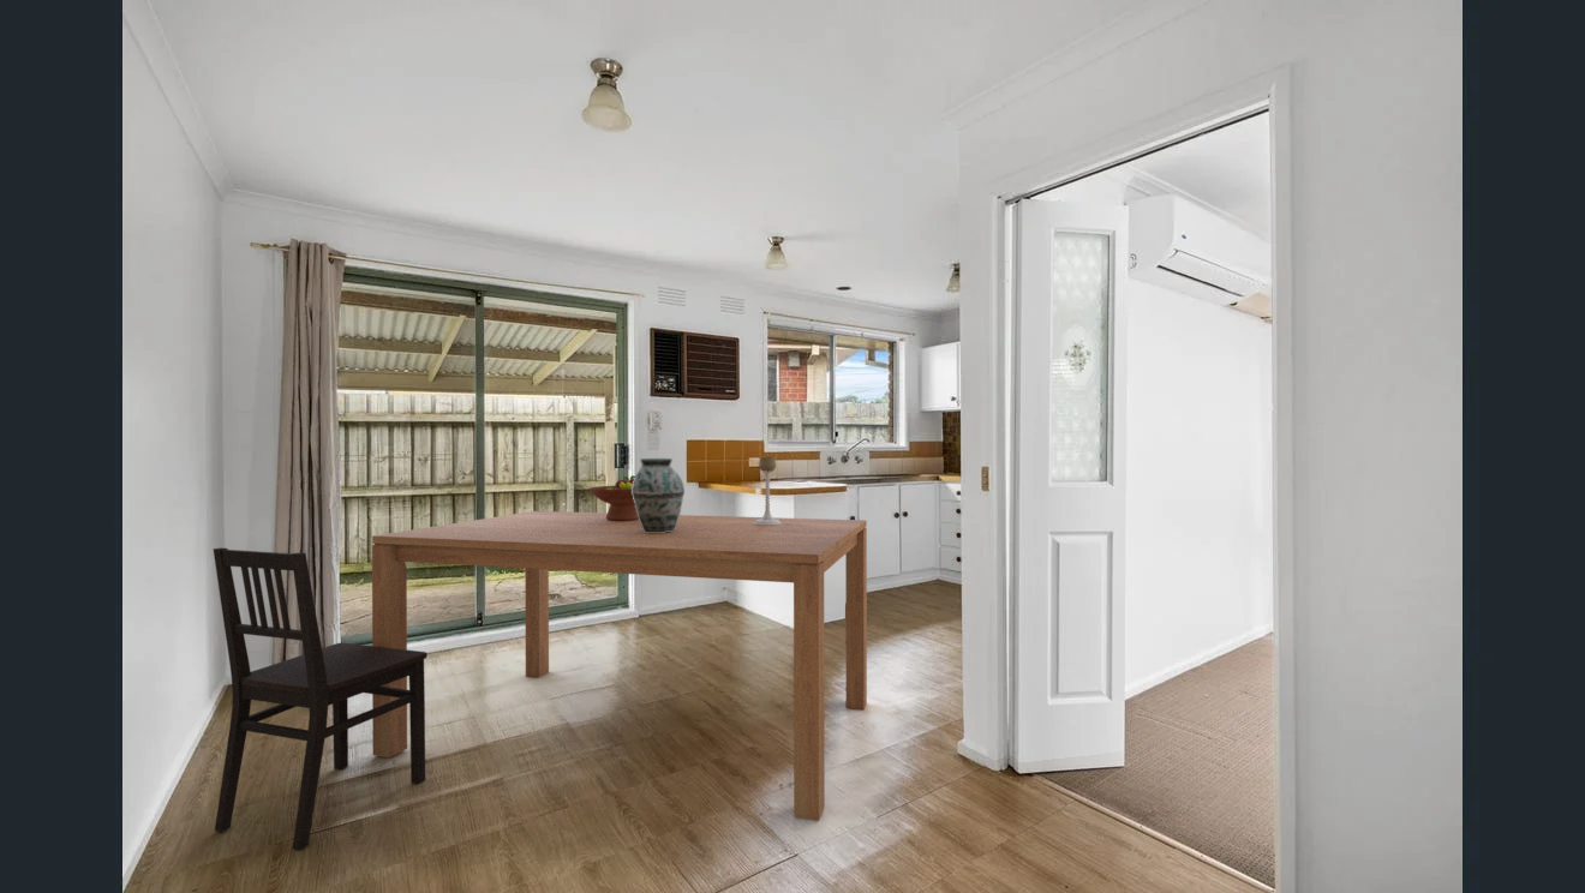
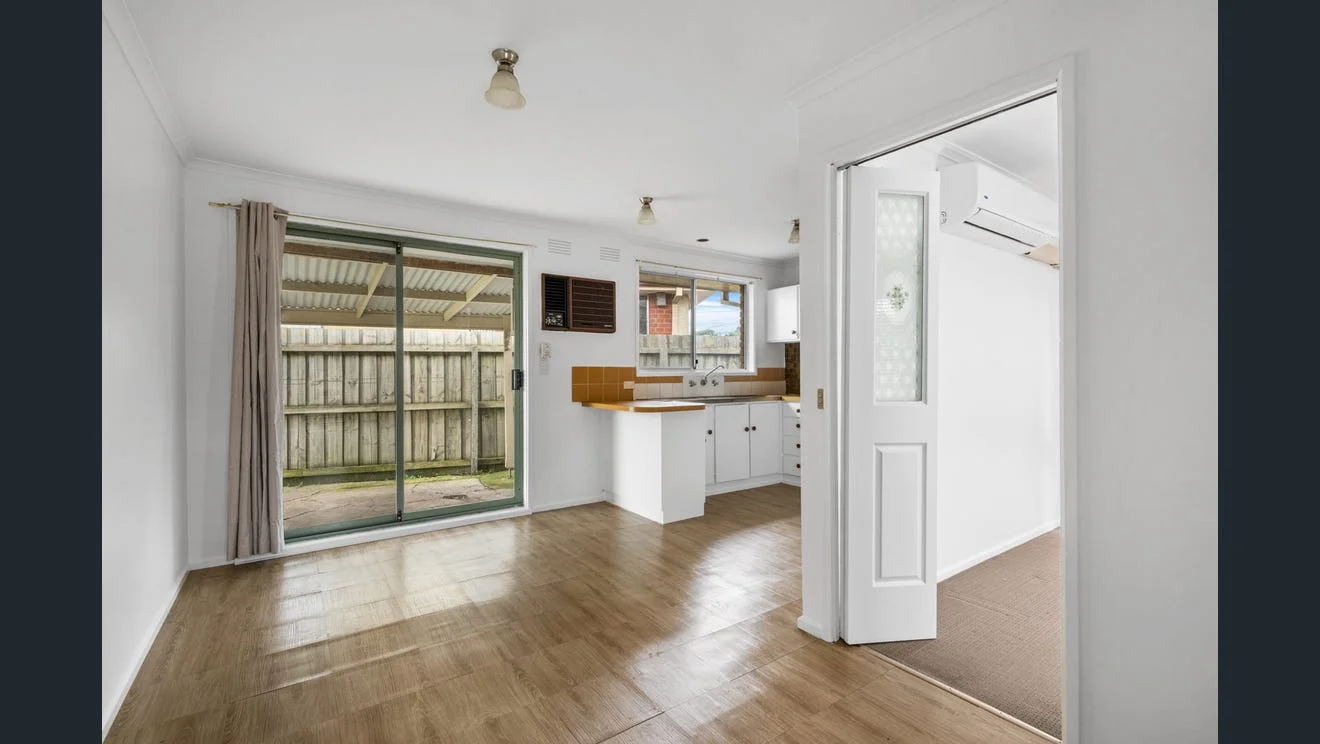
- dining chair (325, 671)
- vase (658, 493)
- fruit bowl (622, 496)
- candle holder (767, 490)
- dining table (641, 574)
